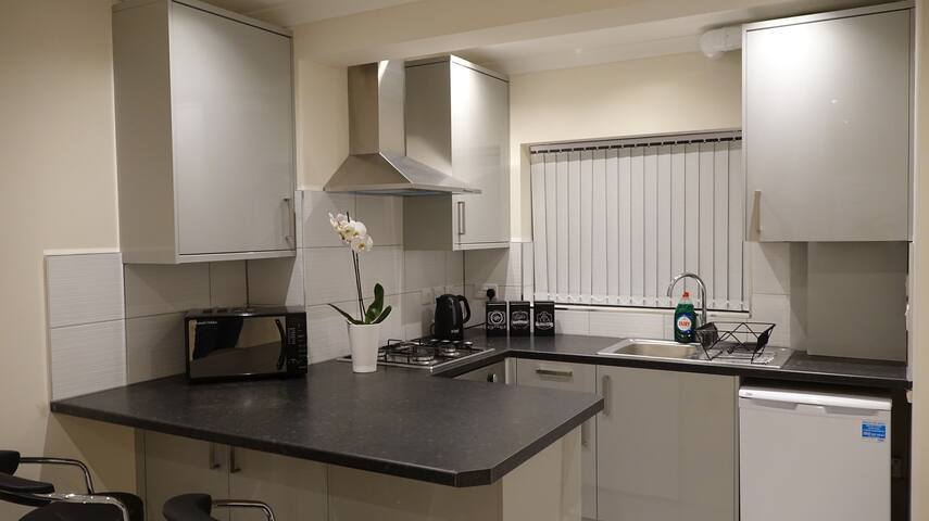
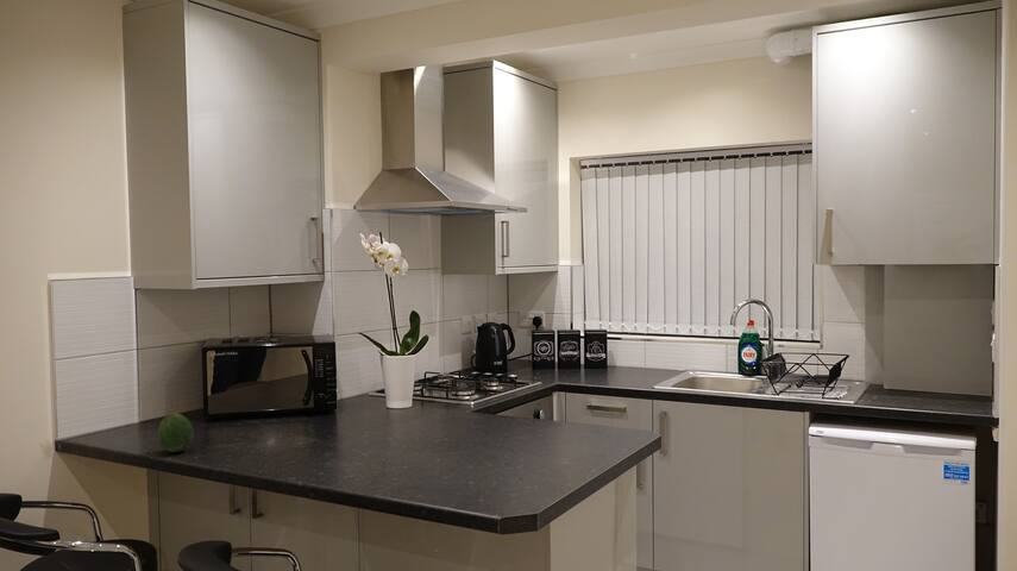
+ fruit (176, 432)
